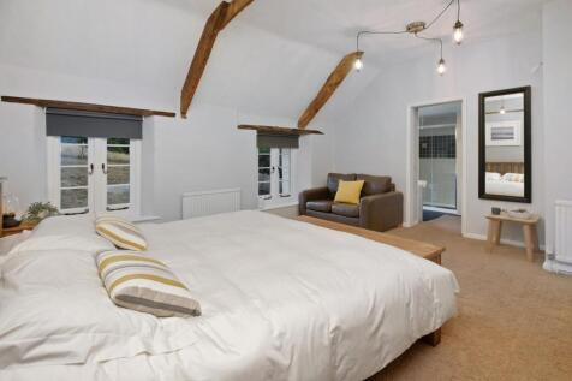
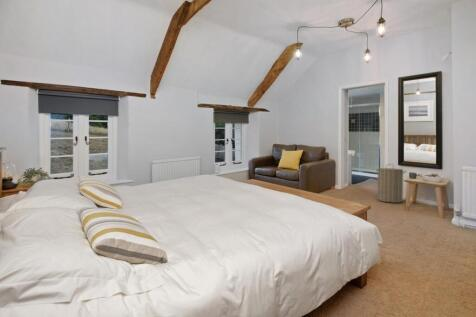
+ laundry hamper (390, 182)
